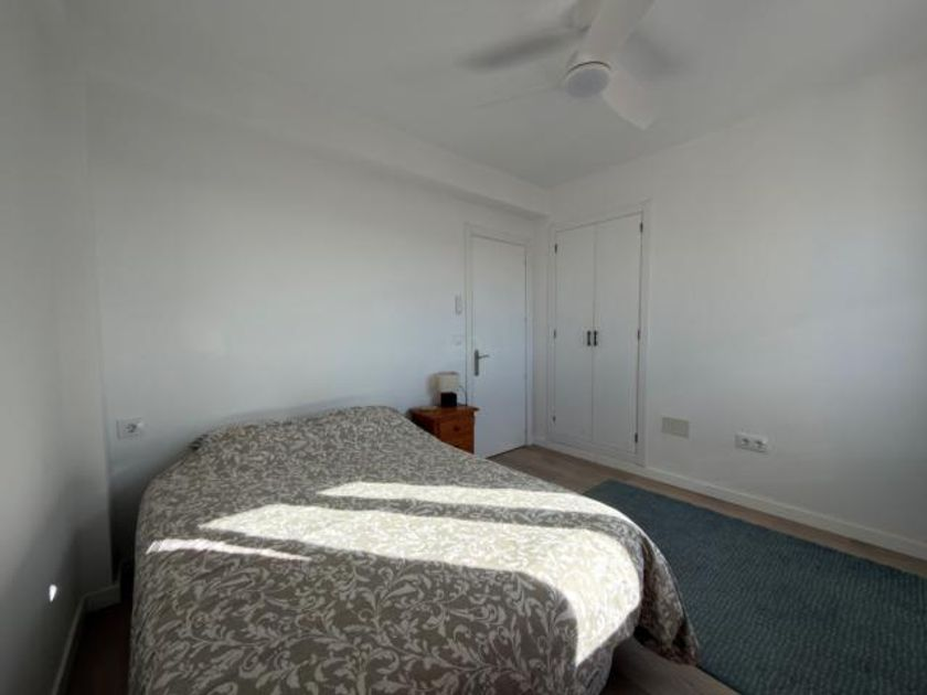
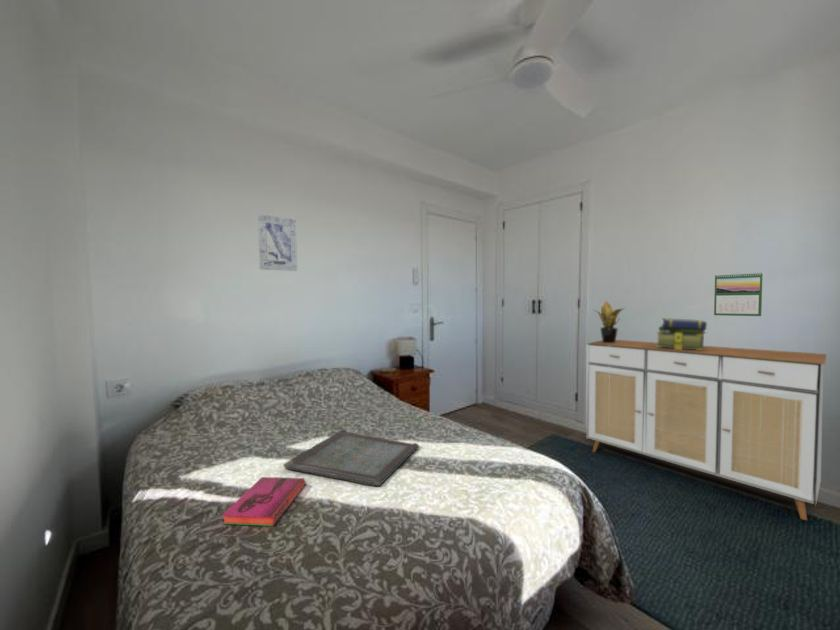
+ potted plant (610, 320)
+ wall art (278, 243)
+ stack of books (681, 333)
+ sideboard (687, 409)
+ hardback book (267, 499)
+ serving tray (355, 454)
+ calendar (737, 294)
